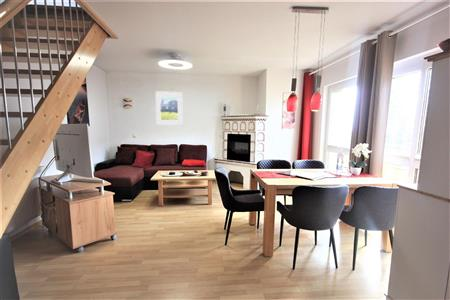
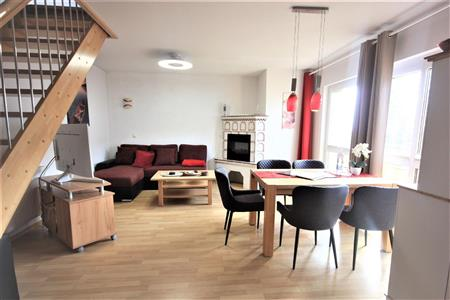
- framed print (169, 108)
